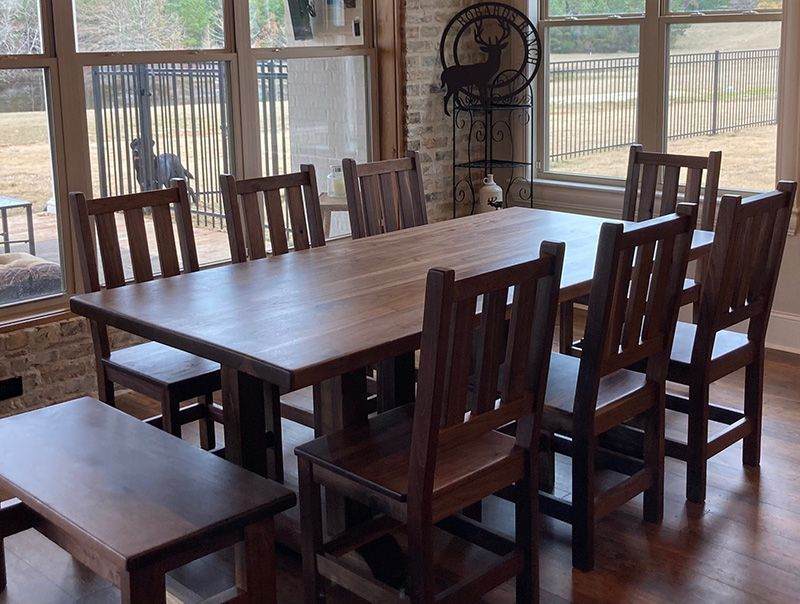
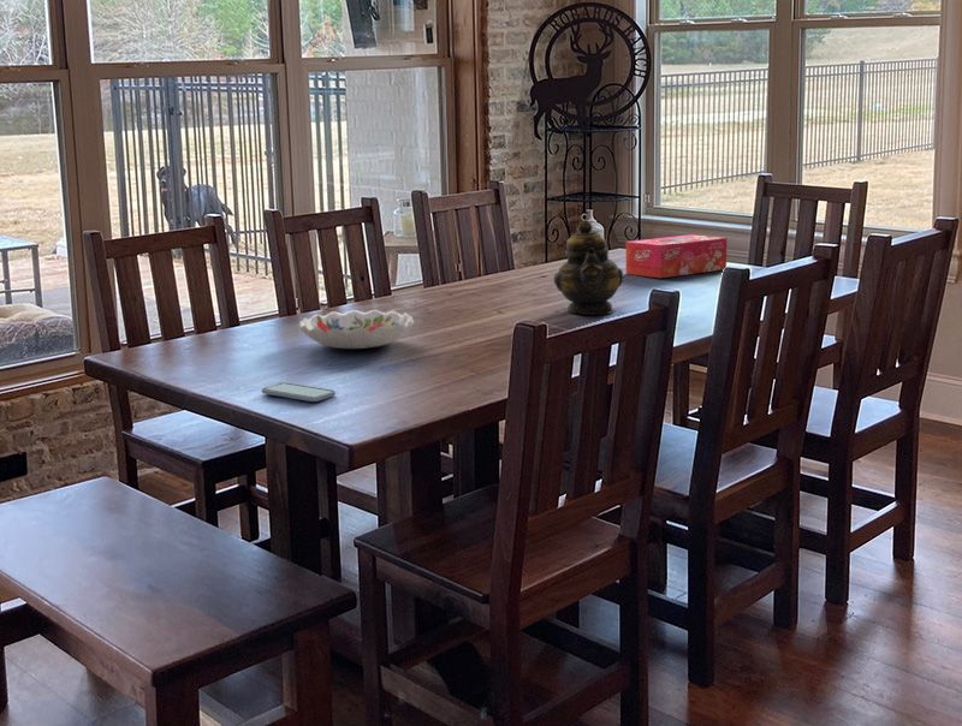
+ tissue box (676, 255)
+ smartphone (298, 392)
+ decorative bowl (356, 332)
+ teapot (588, 266)
